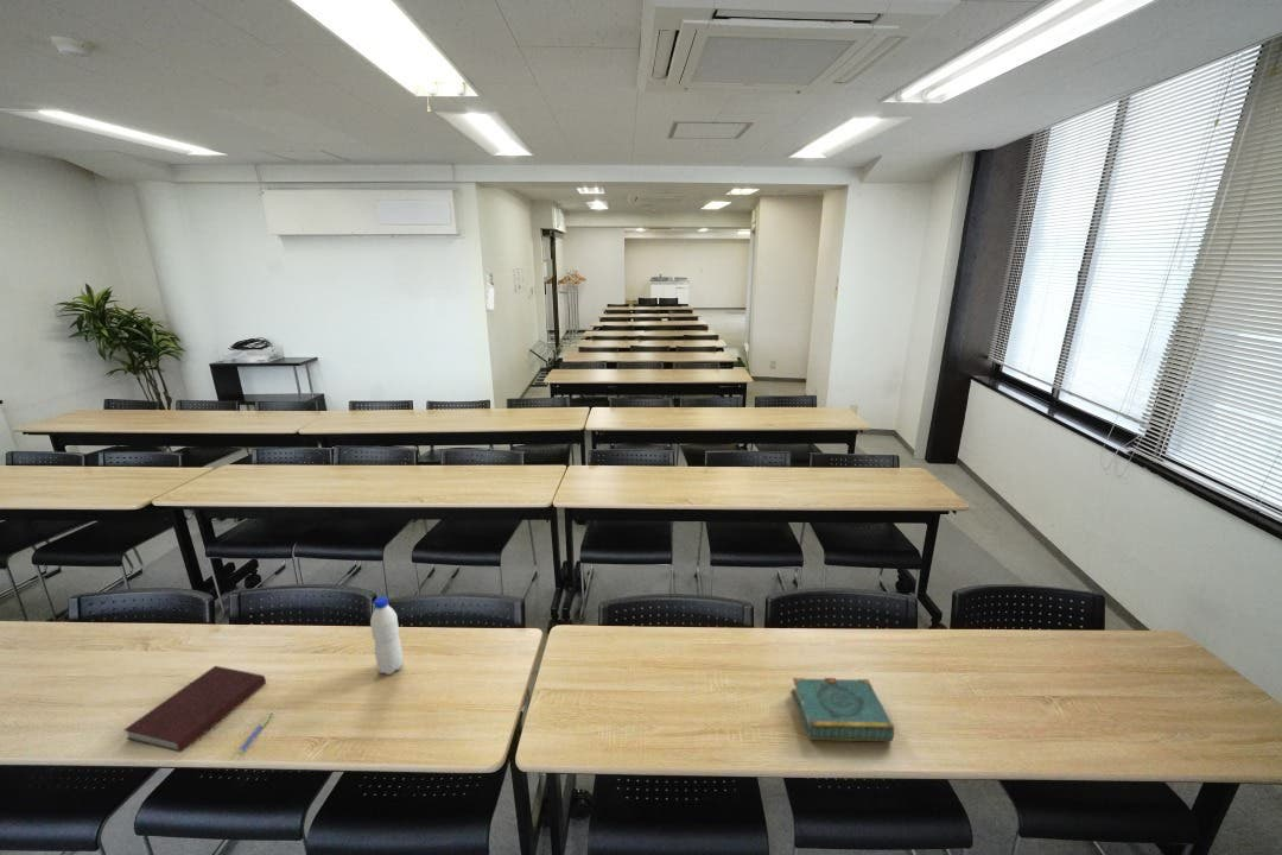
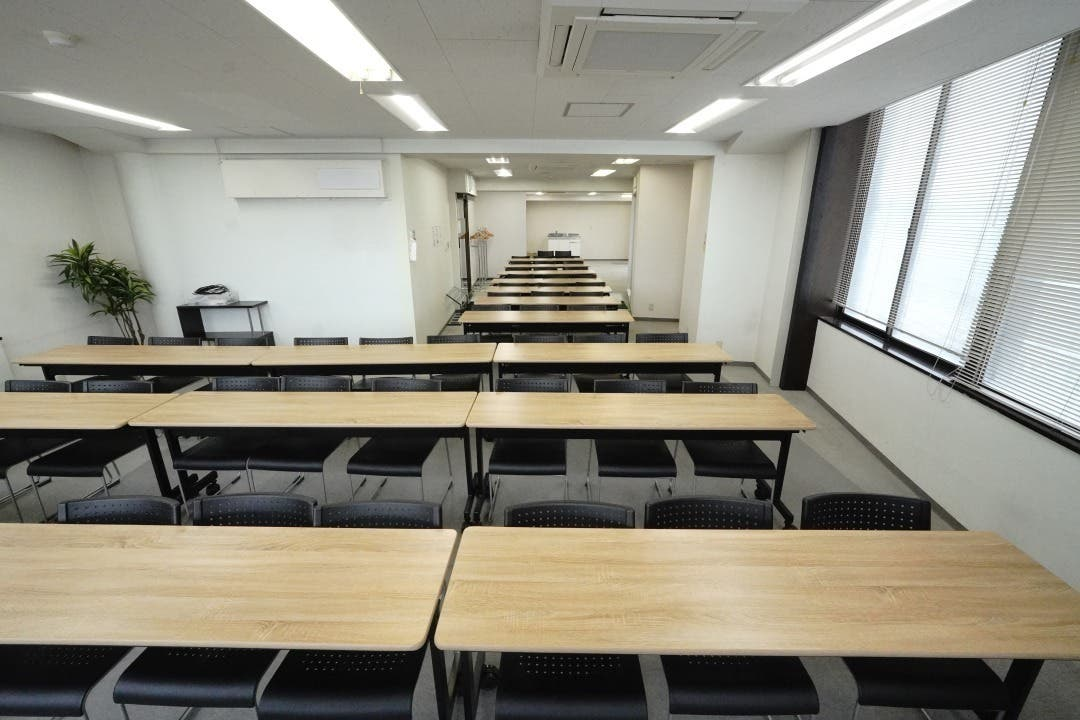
- notebook (199, 704)
- book (842, 708)
- pen (255, 732)
- water bottle (386, 634)
